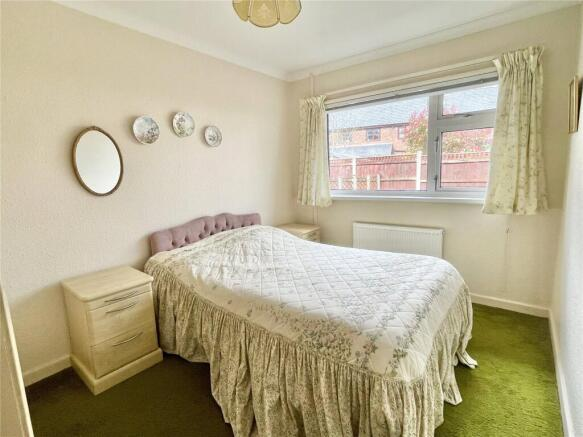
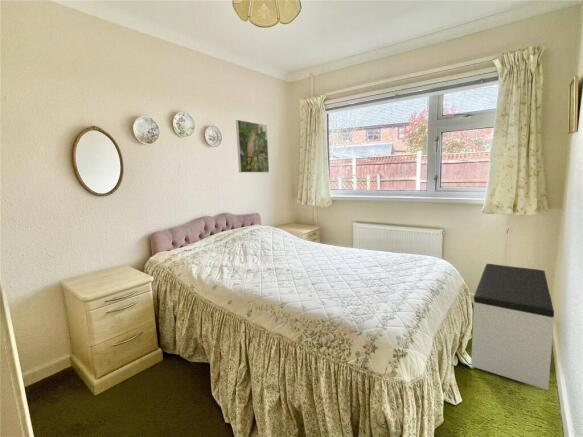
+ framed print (253, 147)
+ bench (511, 313)
